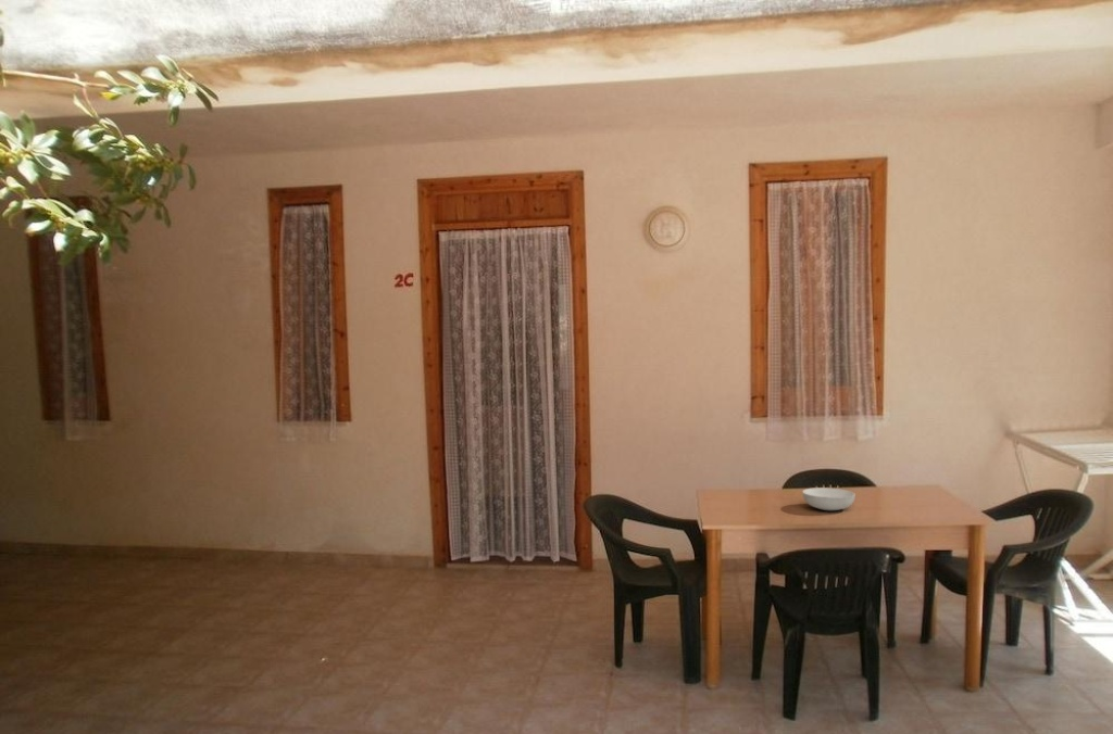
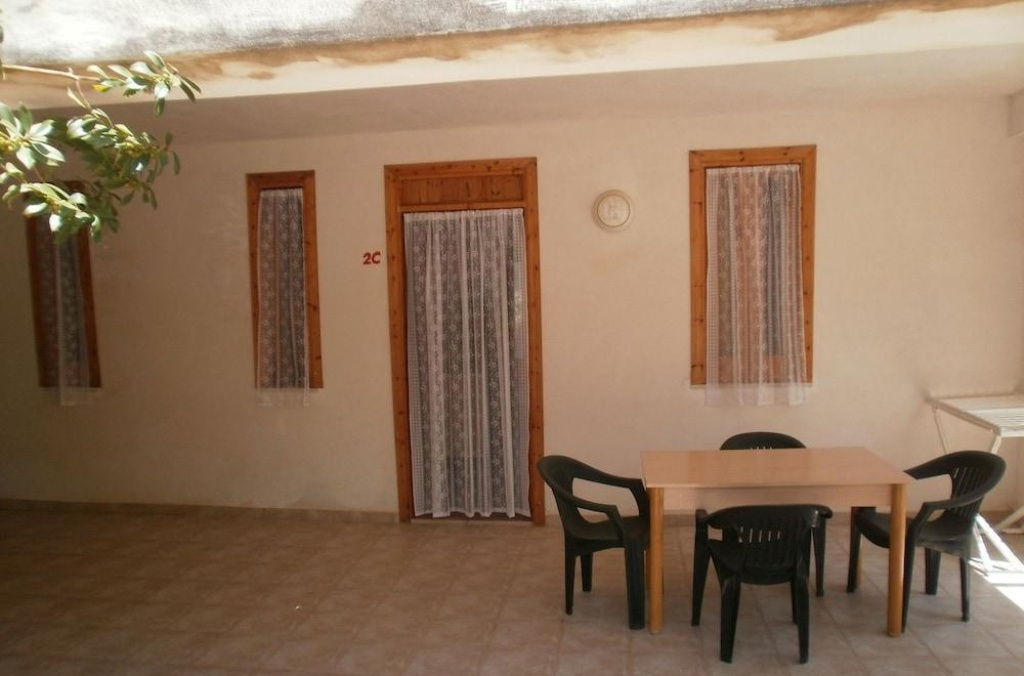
- serving bowl (828, 499)
